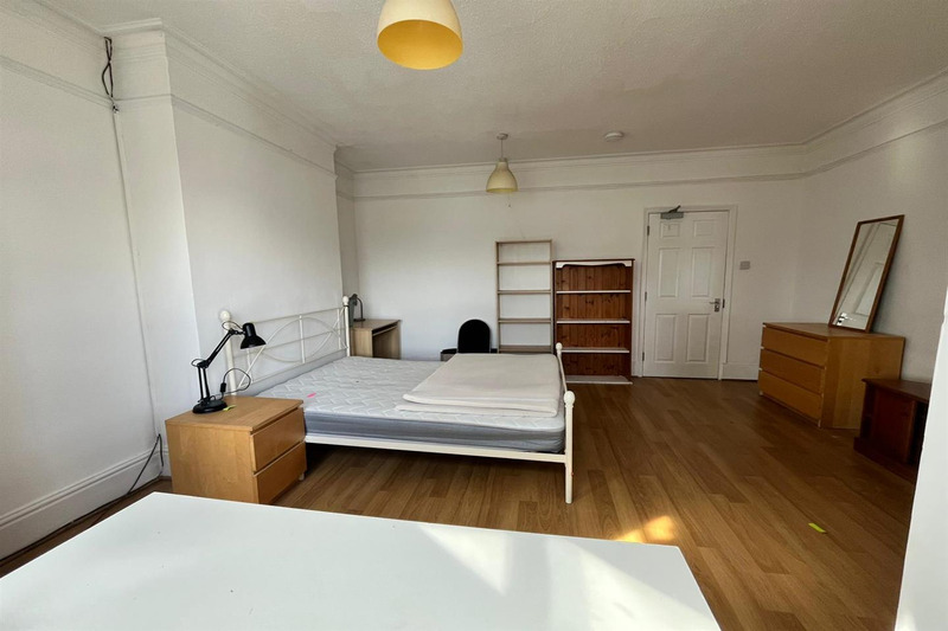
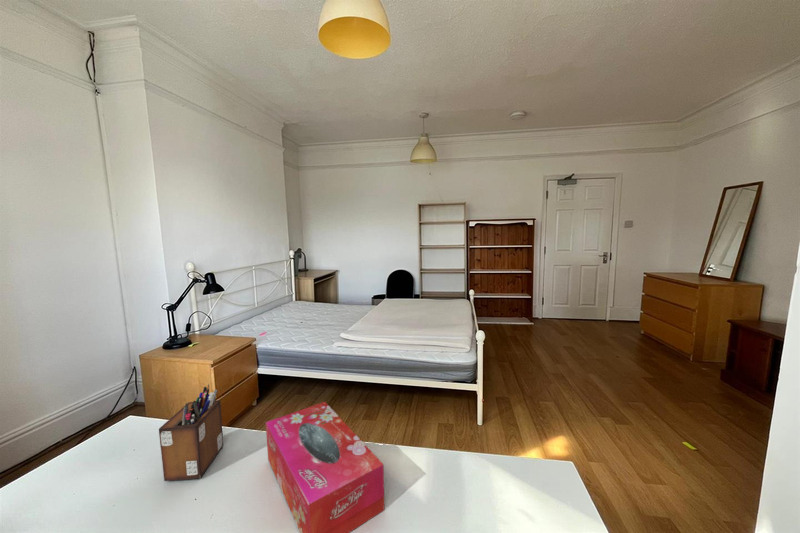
+ tissue box (319, 462)
+ desk organizer (193, 428)
